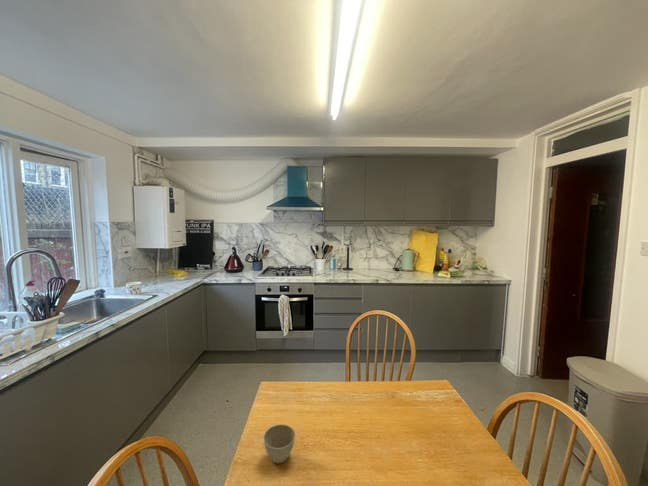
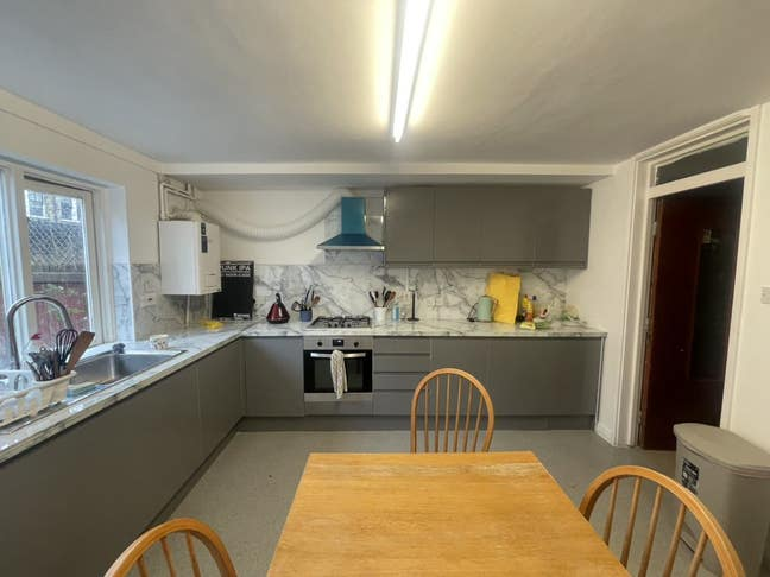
- flower pot (279, 446)
